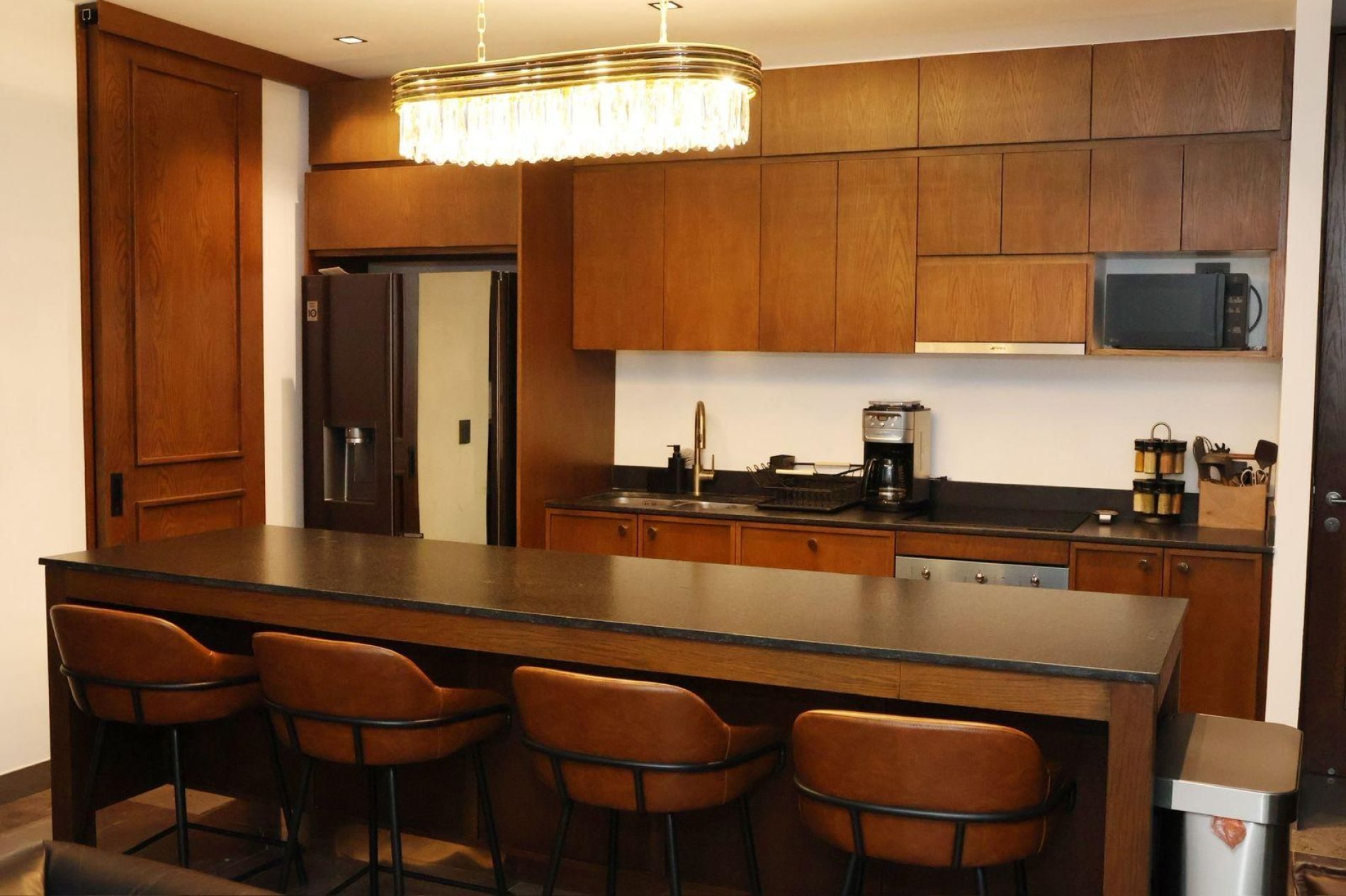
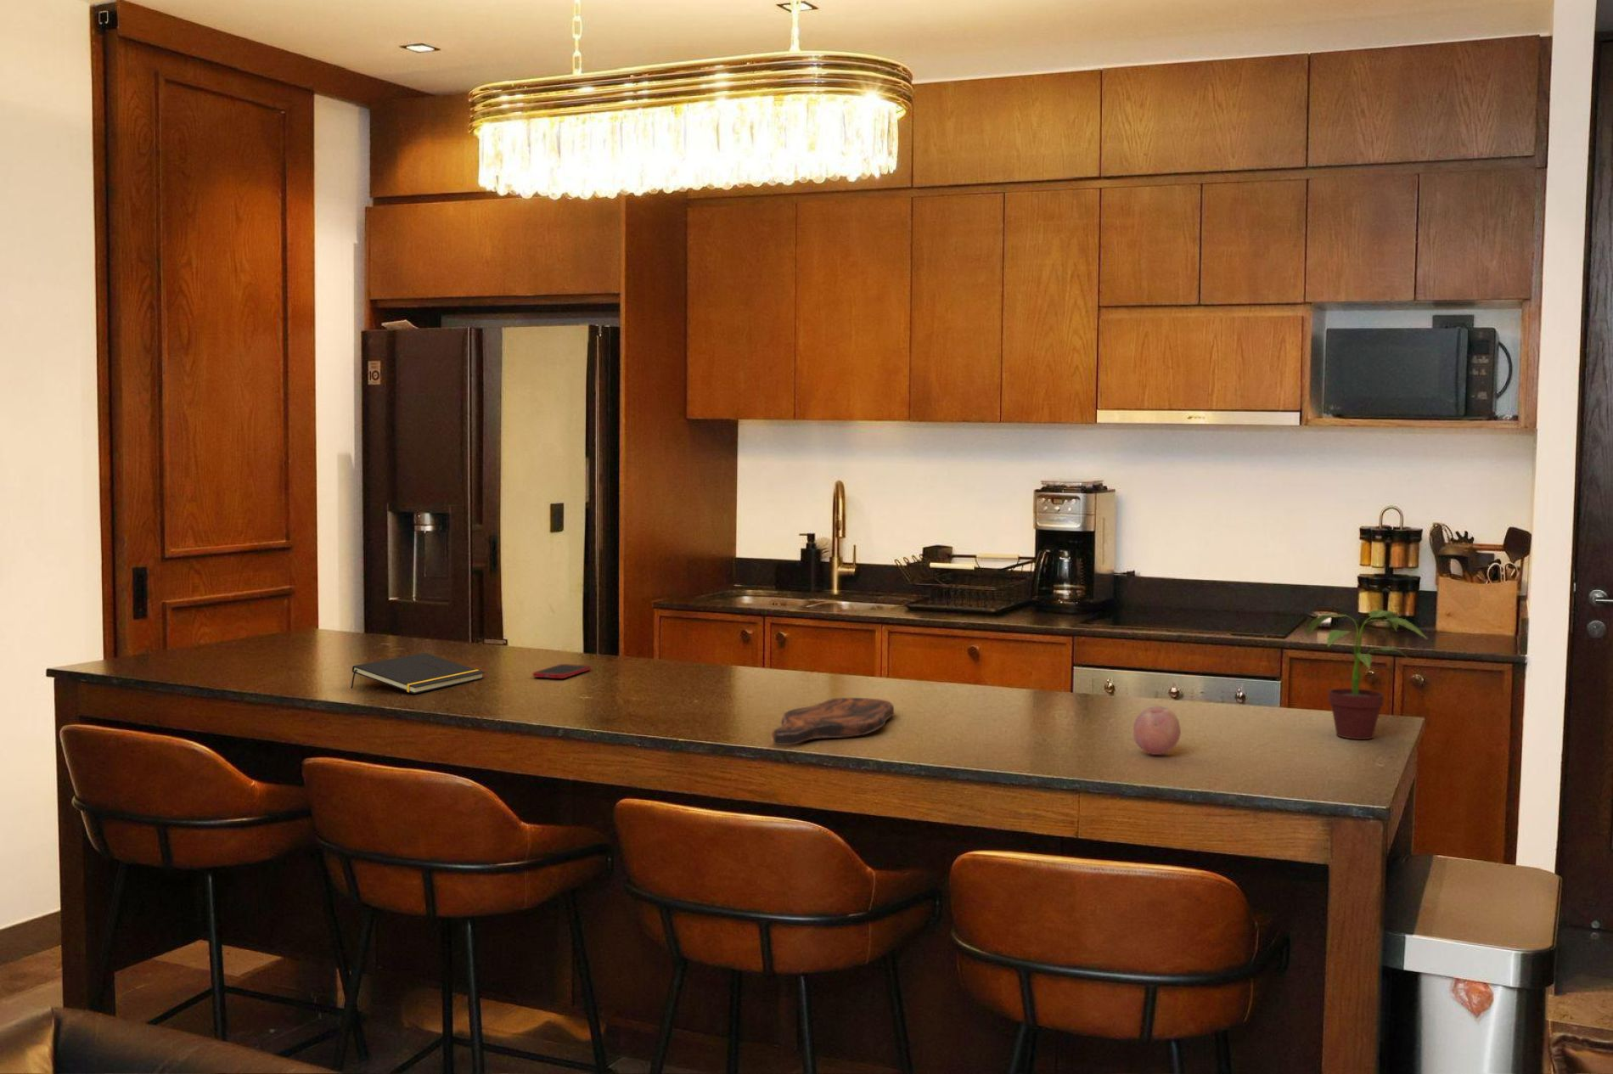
+ notepad (419, 671)
+ fruit (1158, 731)
+ cutting board (834, 720)
+ cell phone (562, 671)
+ potted plant (1361, 674)
